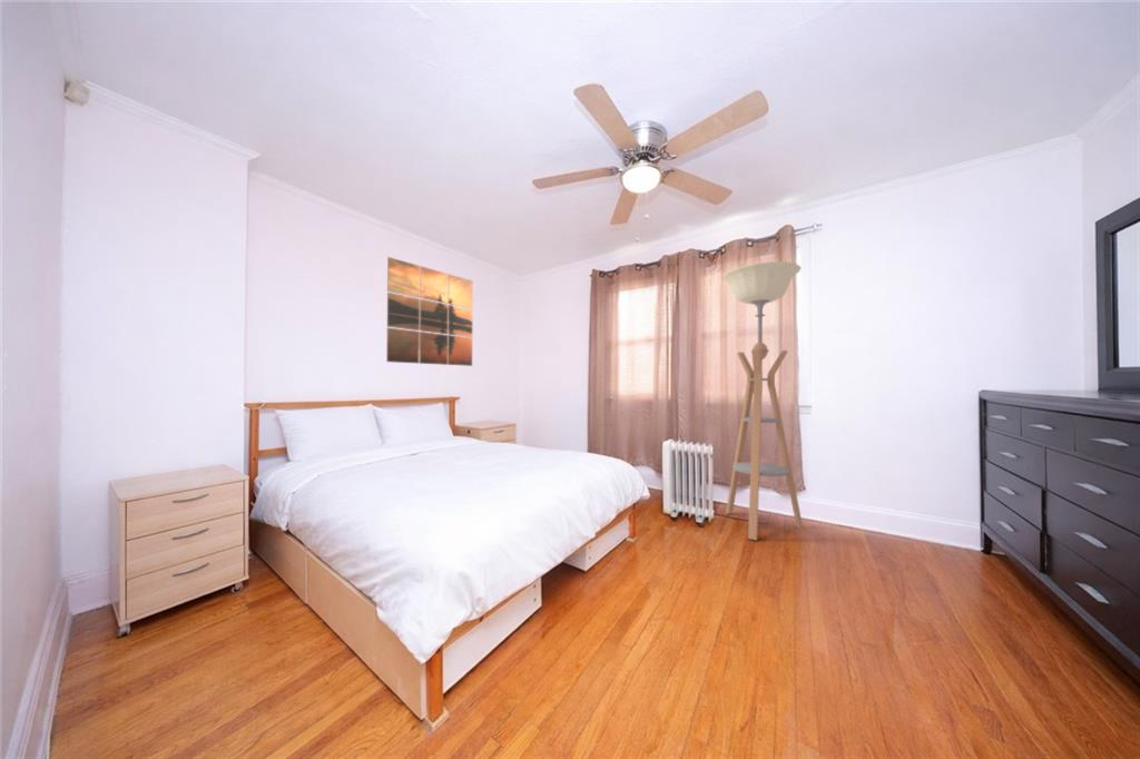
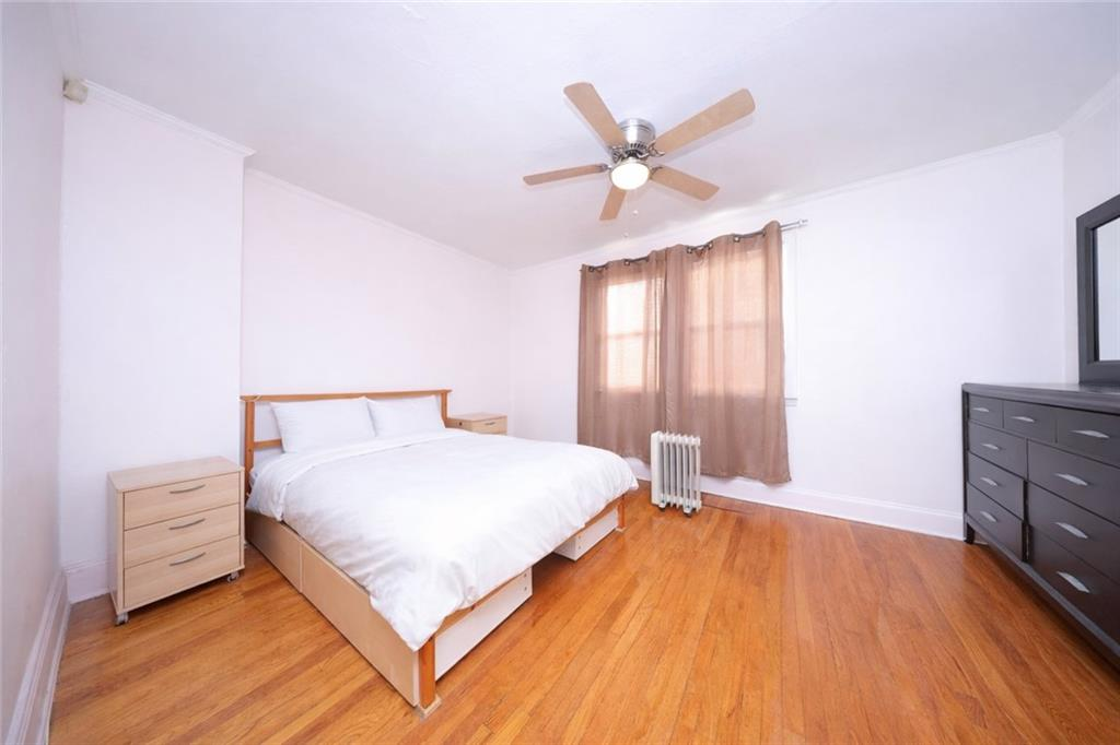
- floor lamp (759, 398)
- wall art (434, 316)
